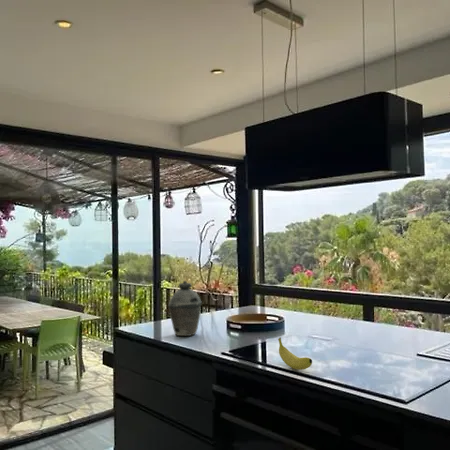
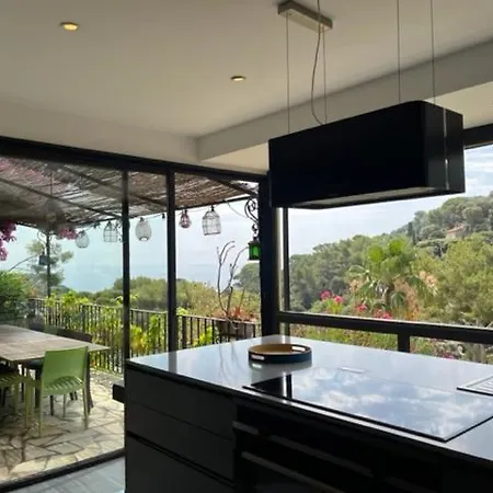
- kettle (185, 307)
- fruit (294, 355)
